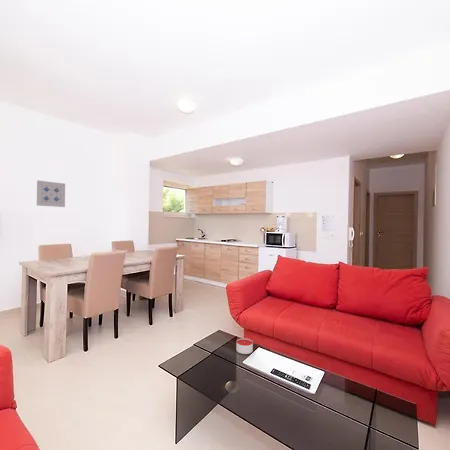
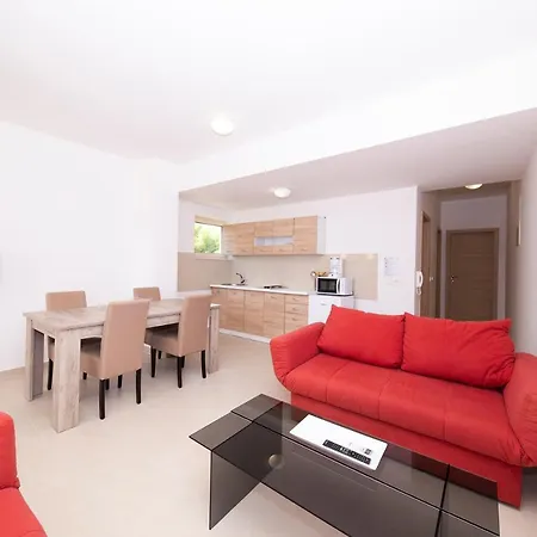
- candle (244, 345)
- wall art (51, 194)
